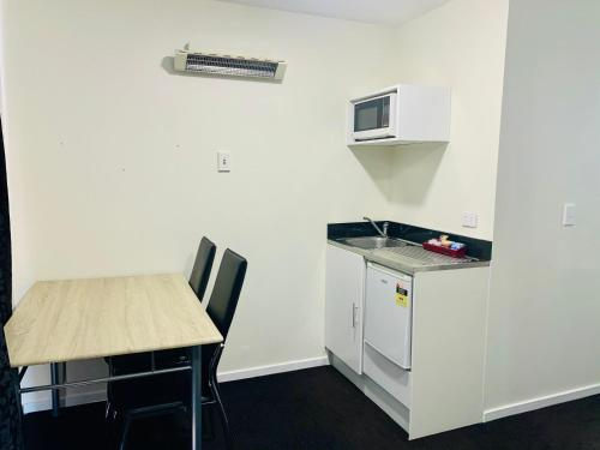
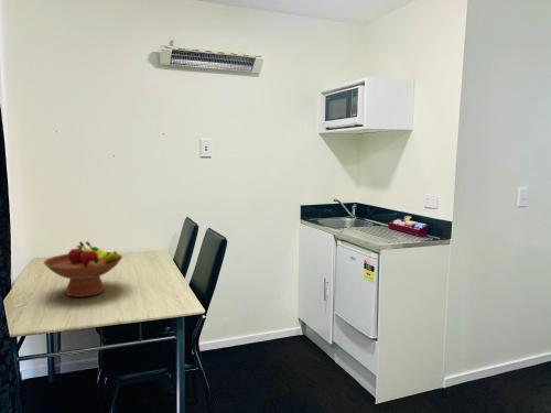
+ fruit bowl (84, 269)
